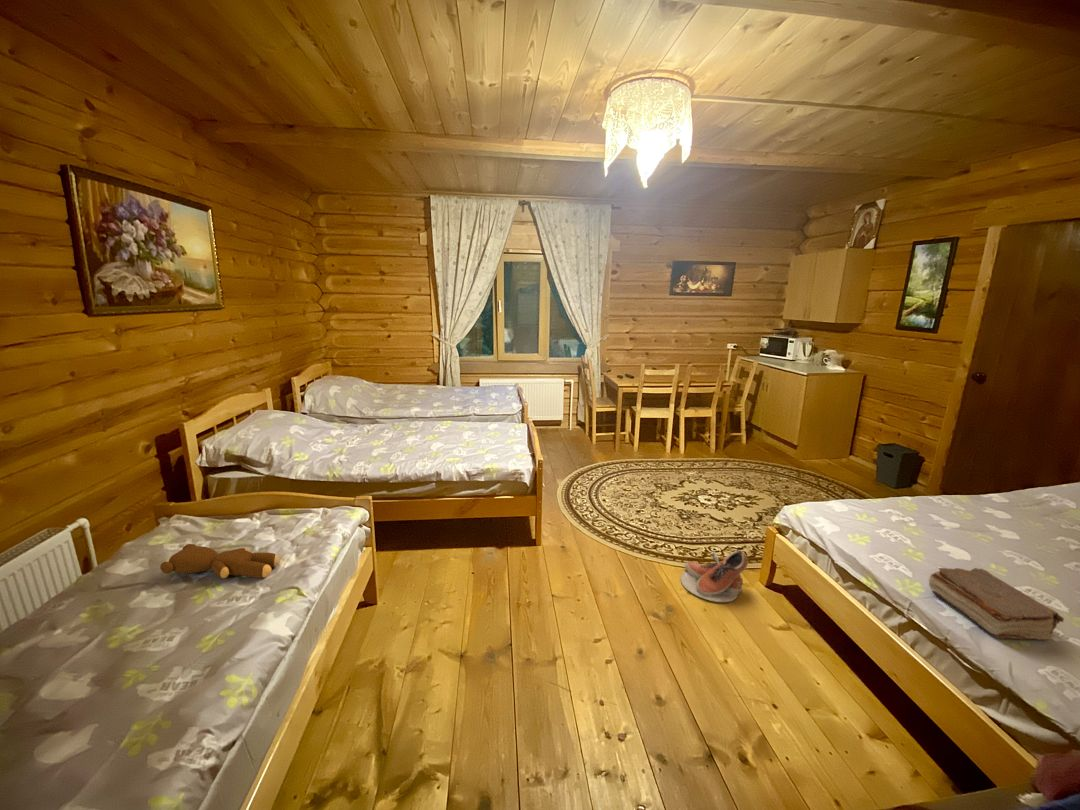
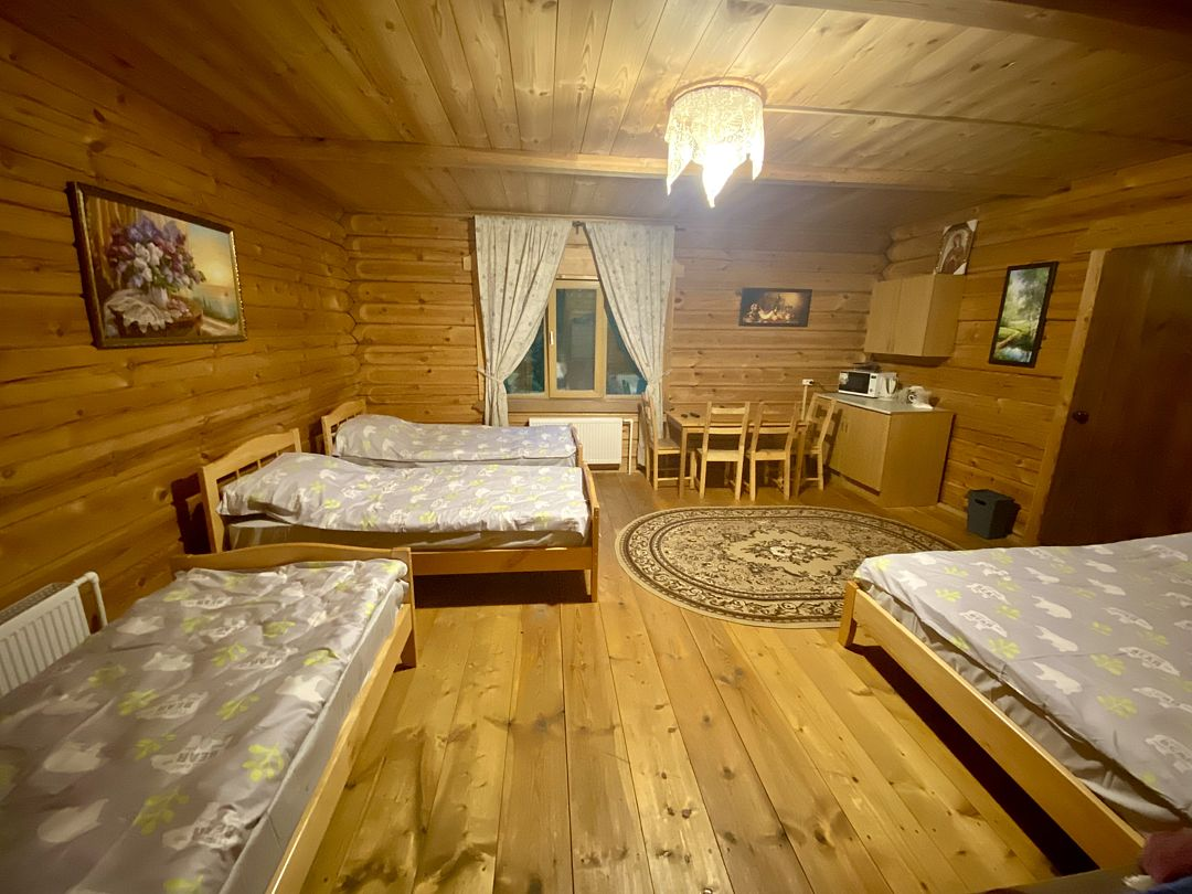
- book (987, 600)
- teddy bear (224, 560)
- shoe (711, 564)
